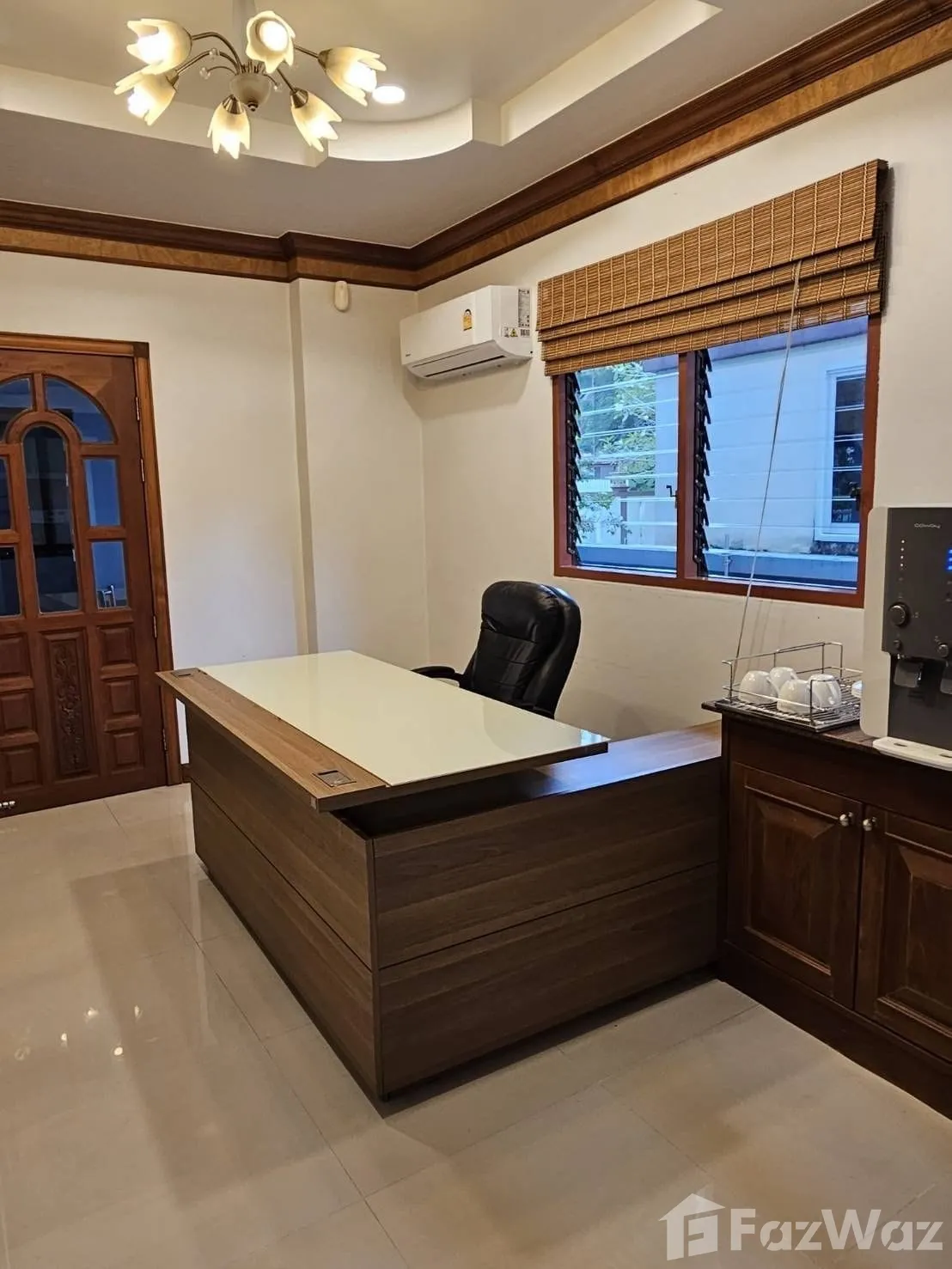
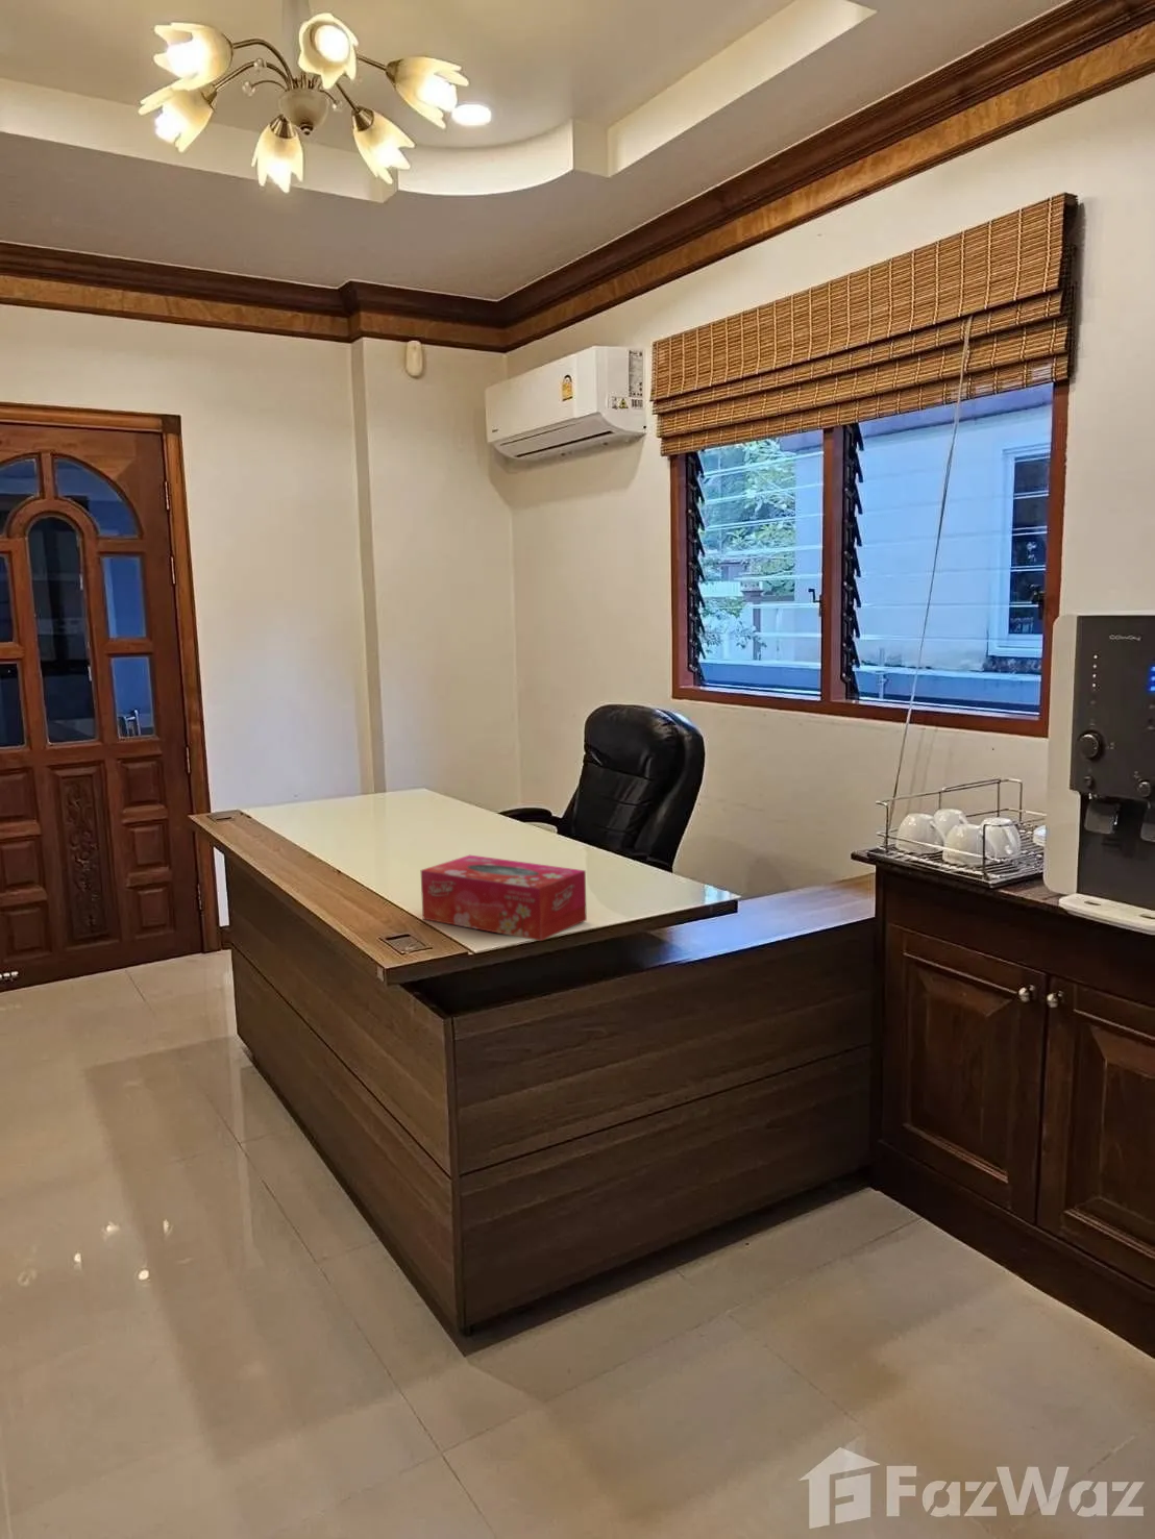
+ tissue box (502, 895)
